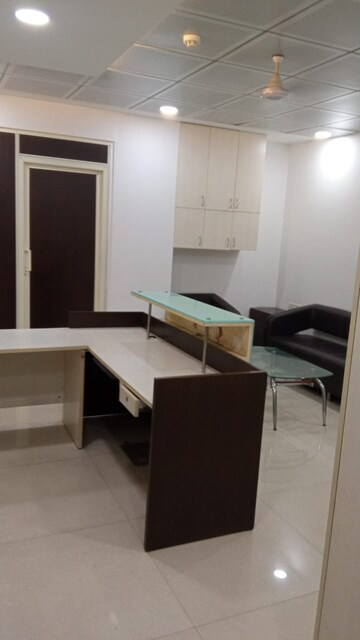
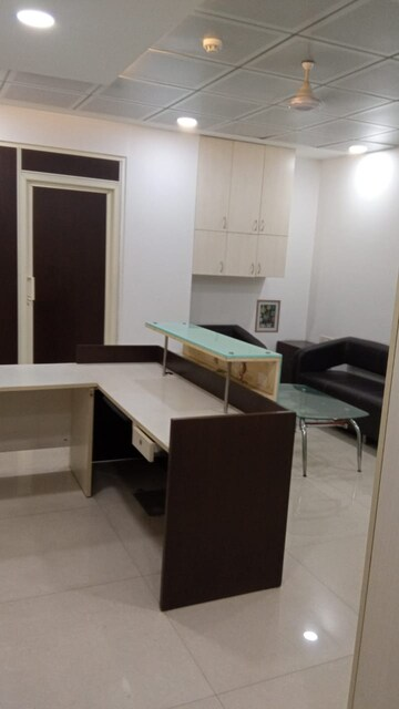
+ wall art (267, 316)
